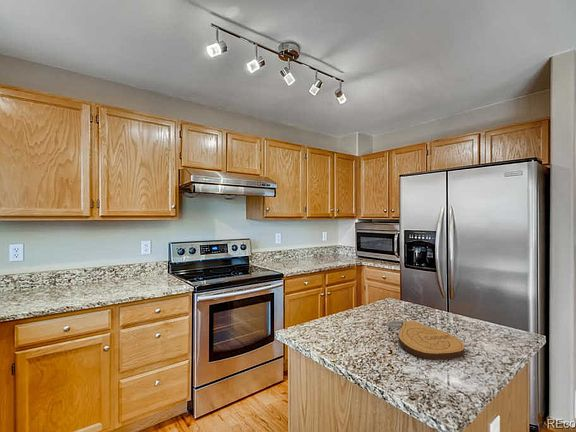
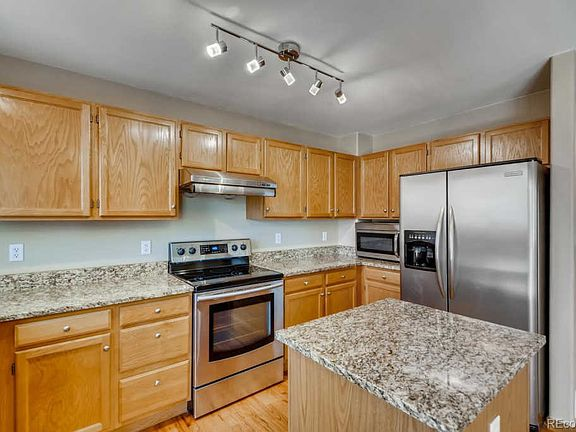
- key chain (417, 332)
